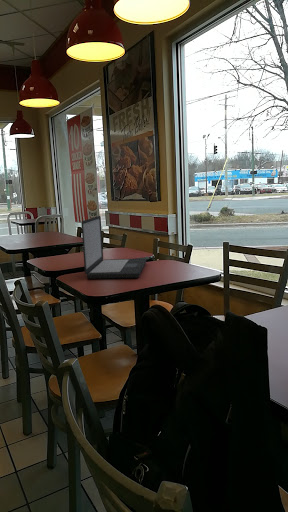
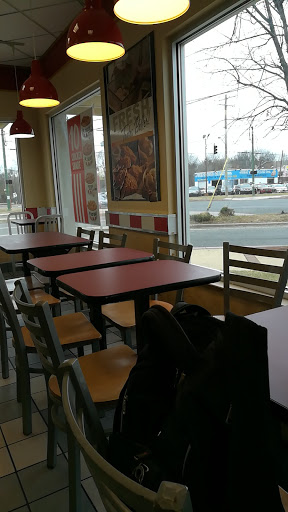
- laptop (102, 246)
